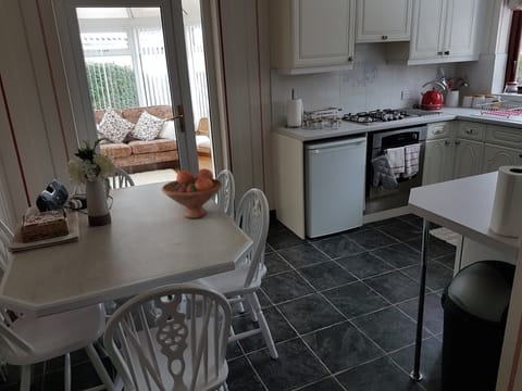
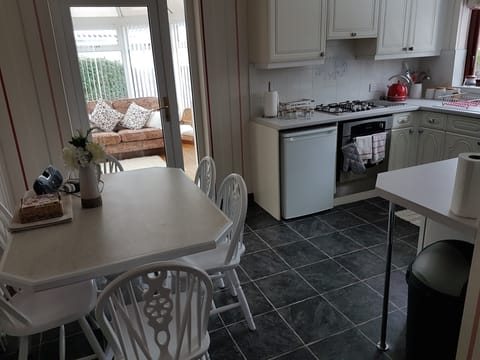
- fruit bowl (192, 194)
